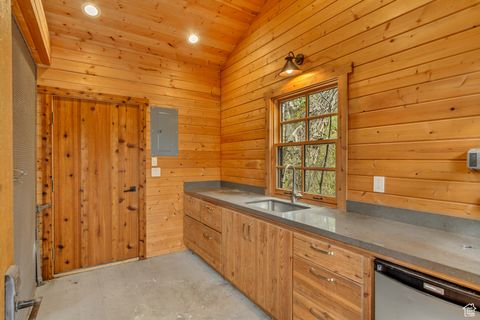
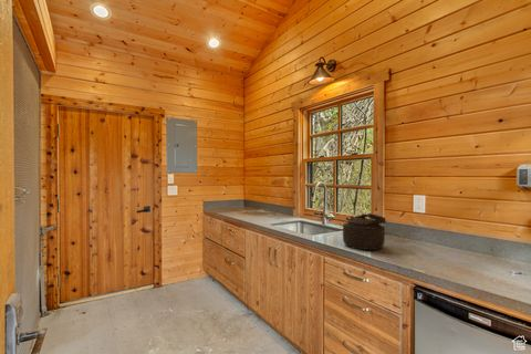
+ kettle (363, 230)
